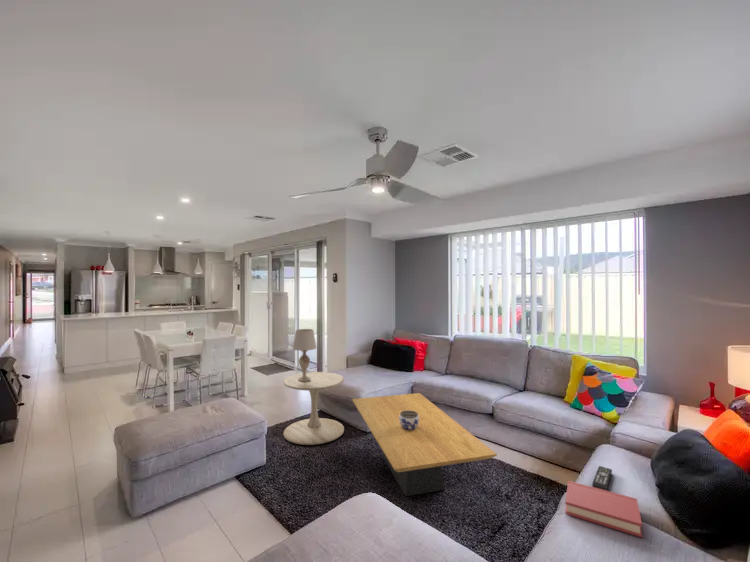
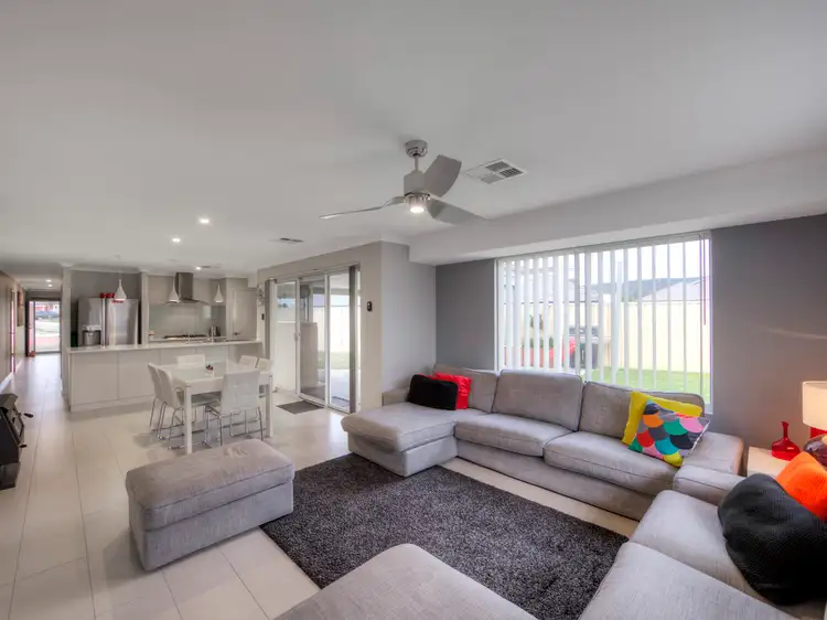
- table lamp (304, 353)
- jar (409, 420)
- hardback book (601, 505)
- coffee table (410, 445)
- side table (314, 405)
- remote control (602, 478)
